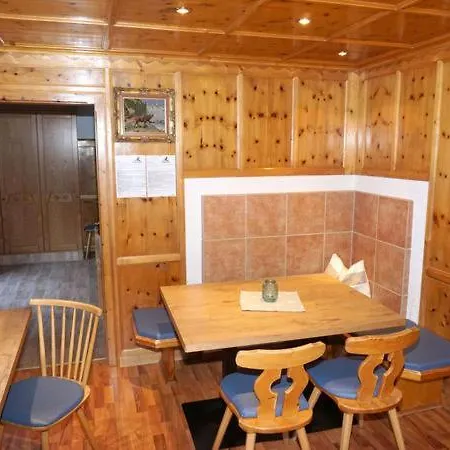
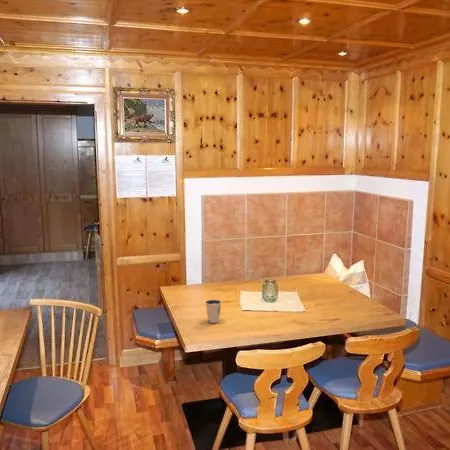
+ dixie cup (213, 311)
